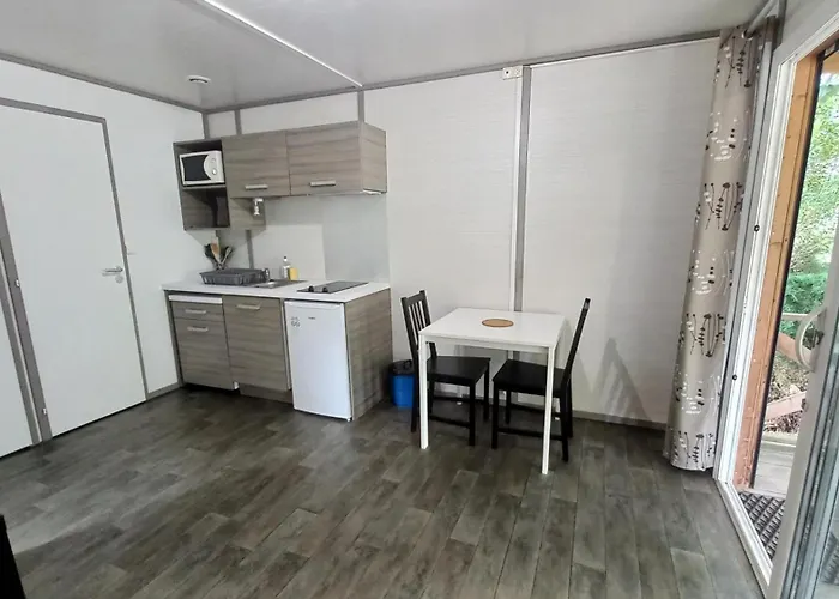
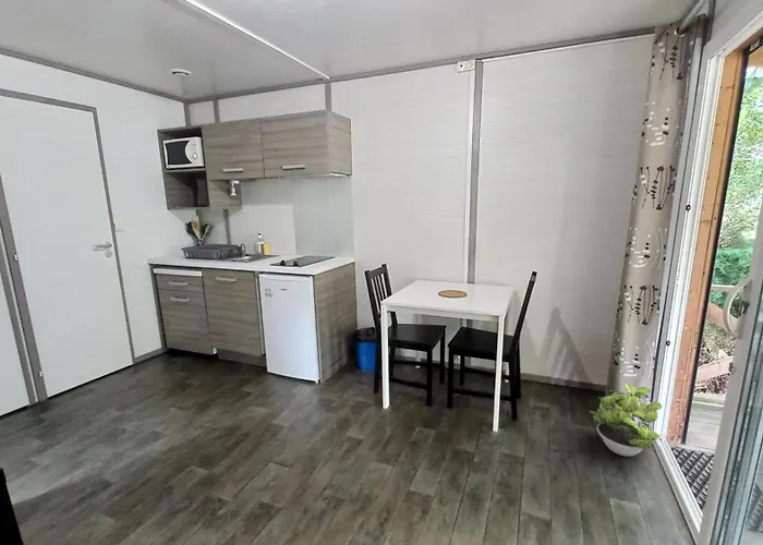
+ potted plant (621, 419)
